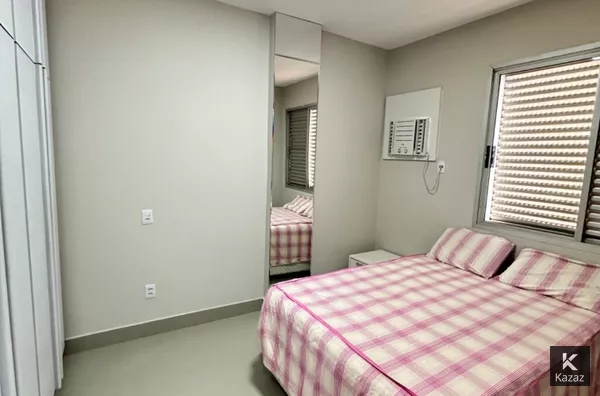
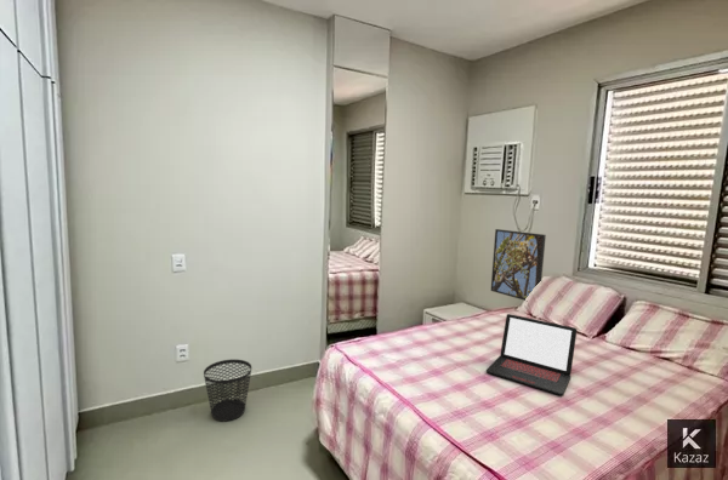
+ wastebasket (228, 390)
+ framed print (516, 264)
+ laptop (531, 350)
